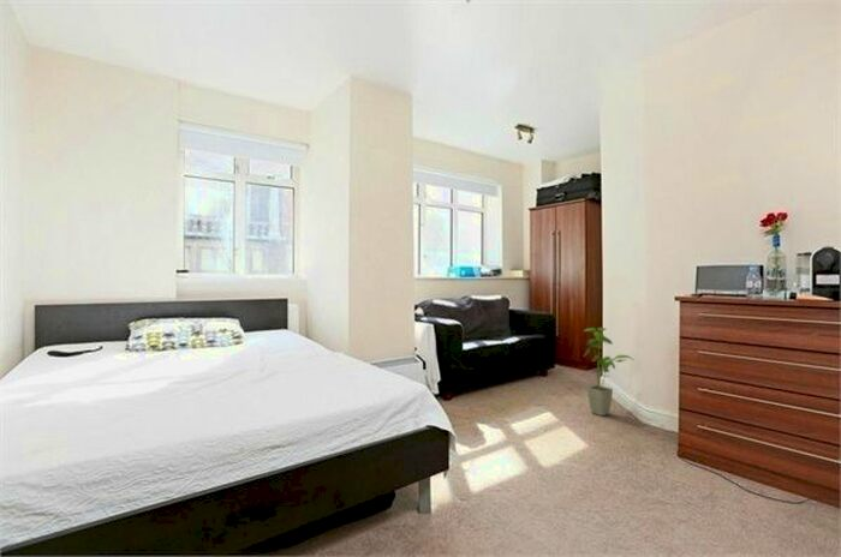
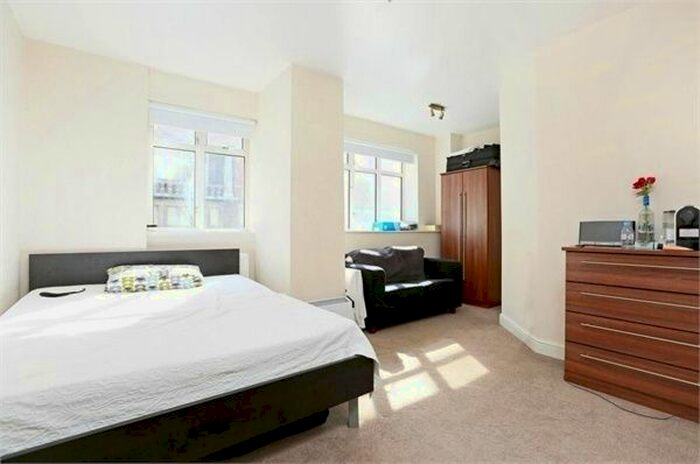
- house plant (603, 371)
